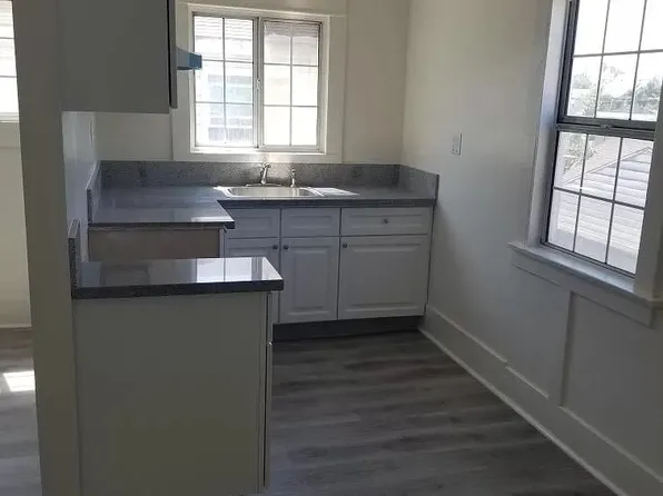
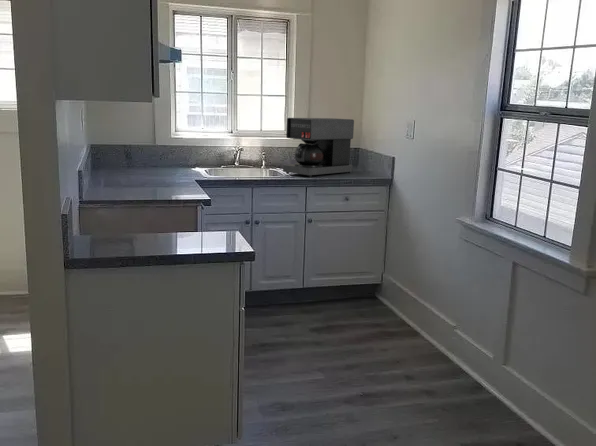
+ coffee maker (319, 146)
